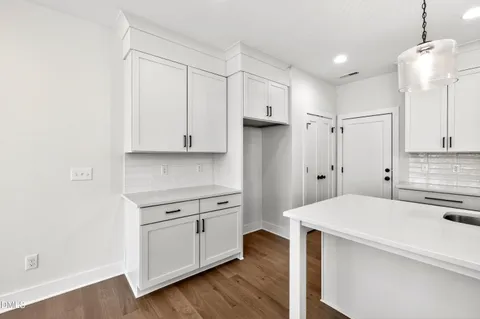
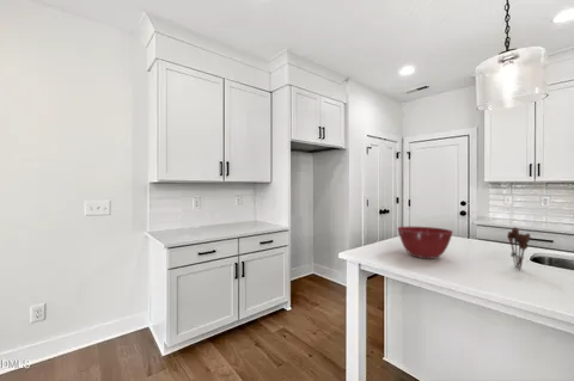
+ mixing bowl (423, 241)
+ utensil holder (519, 248)
